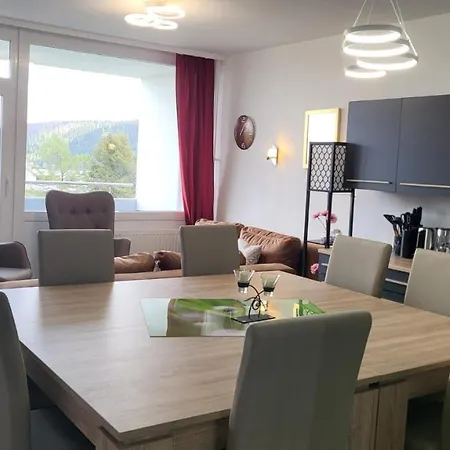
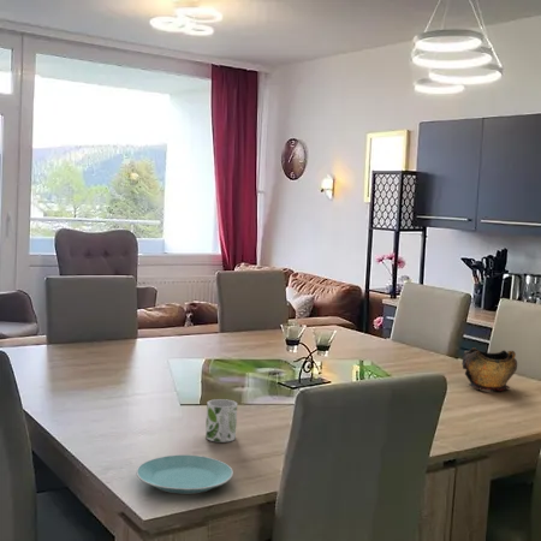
+ plate (184, 475)
+ decorative bowl (488, 365)
+ mug (222, 422)
